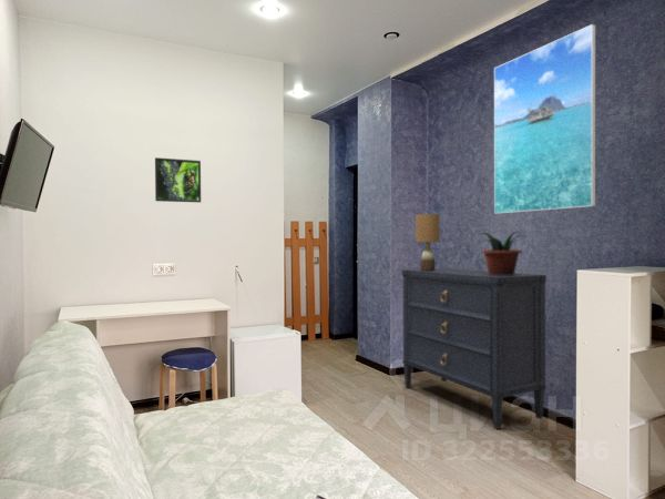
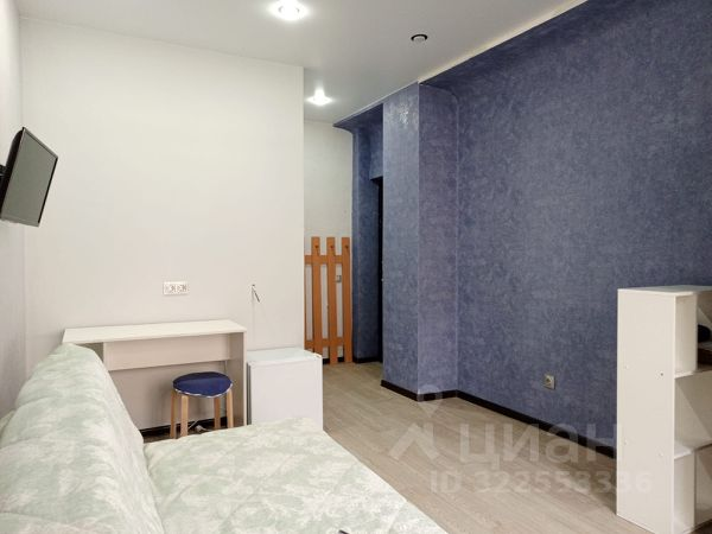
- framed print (539, 130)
- dresser (466, 336)
- table lamp (427, 242)
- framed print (178, 180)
- potted plant (500, 253)
